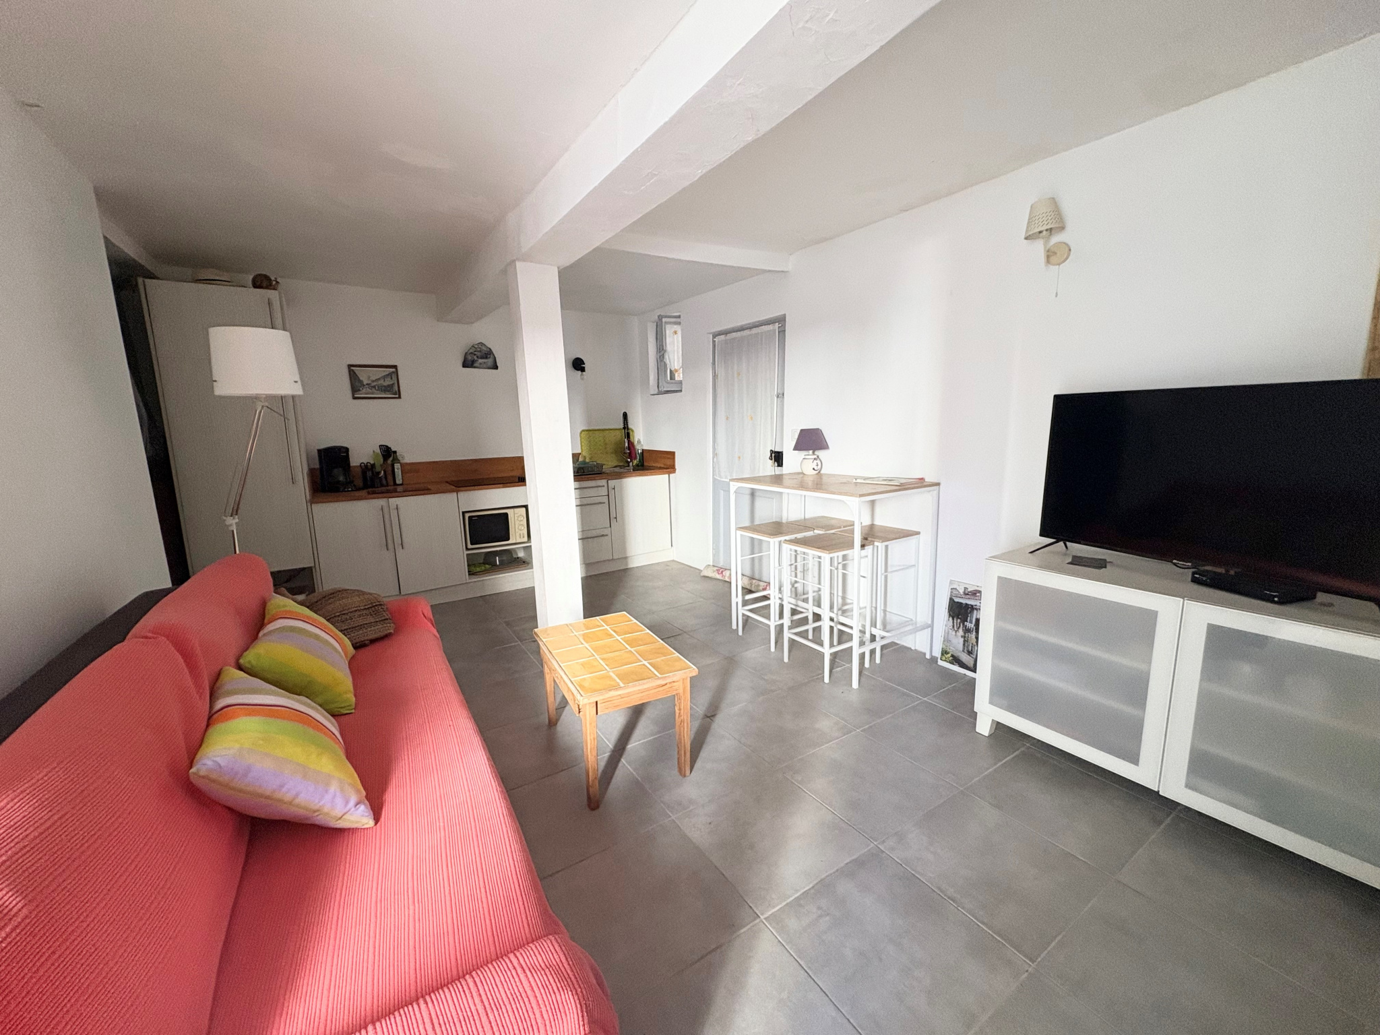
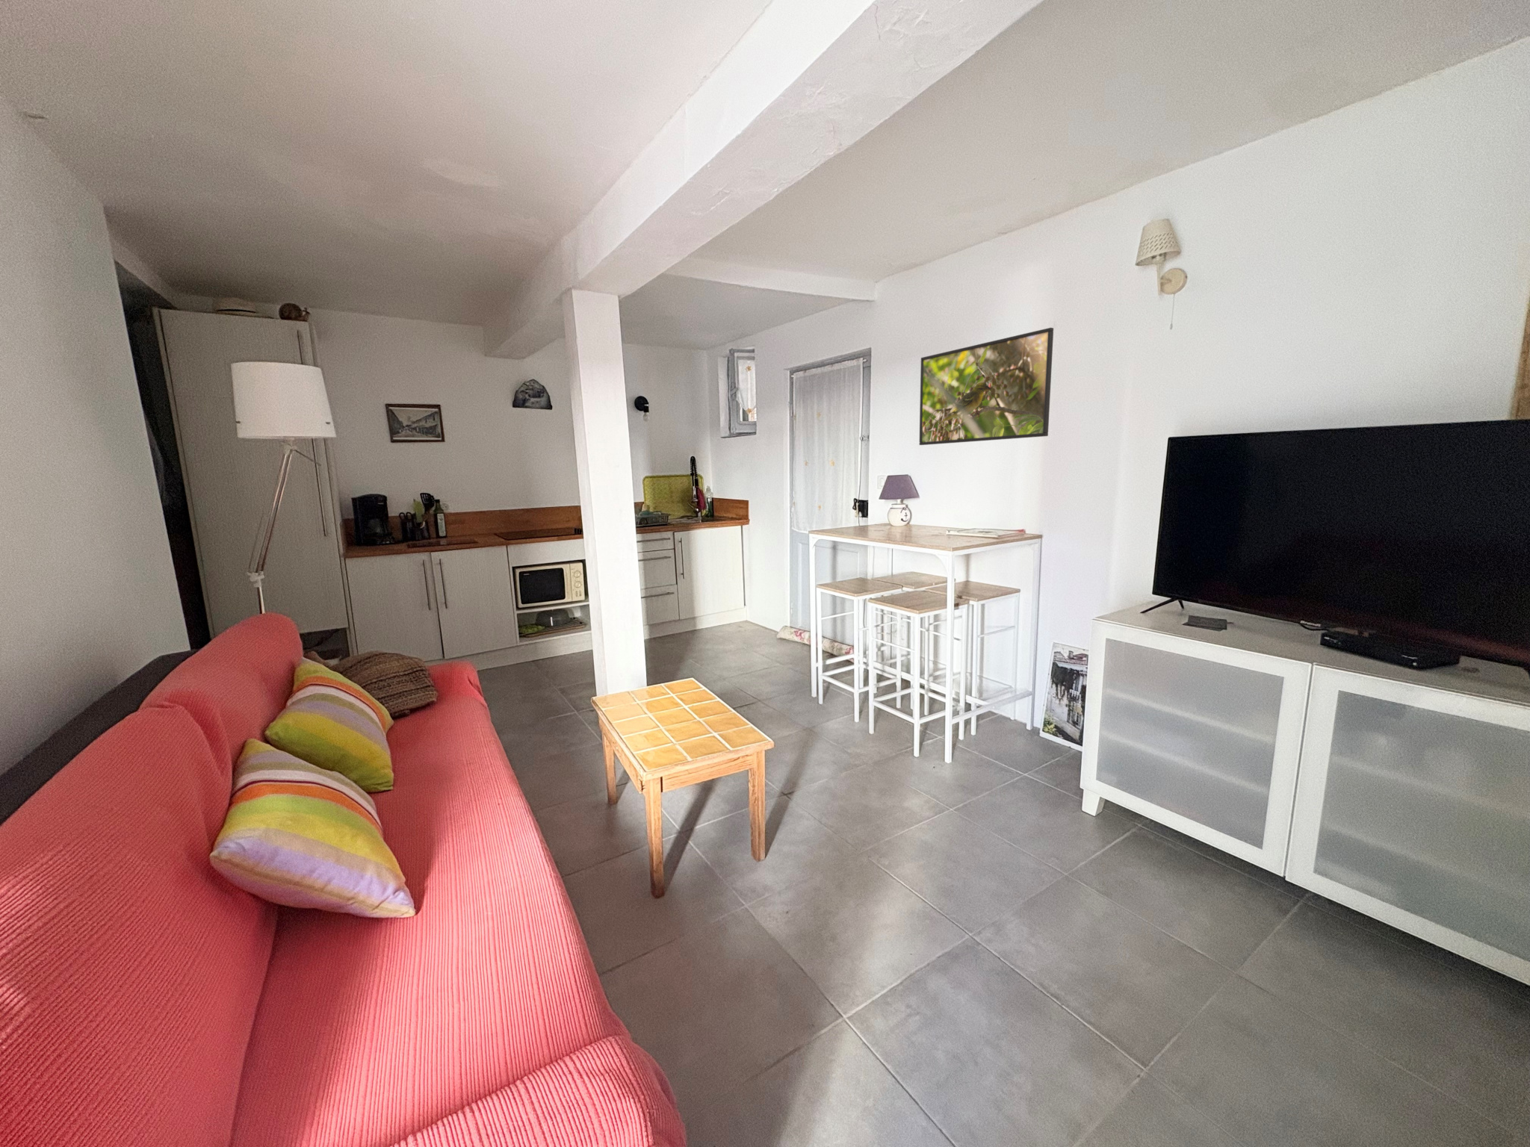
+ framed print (978, 393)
